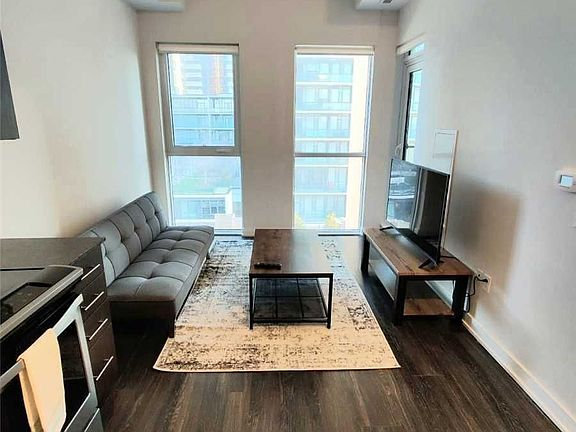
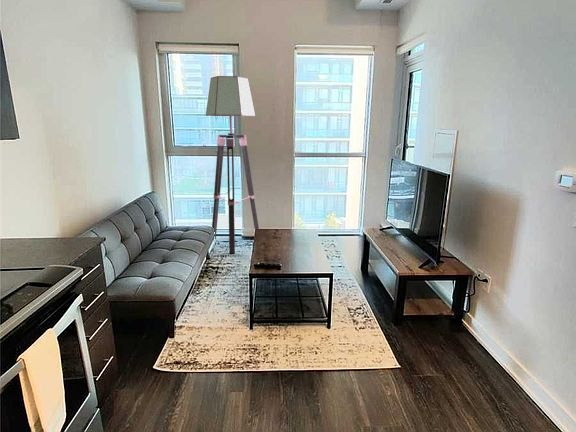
+ floor lamp (232, 165)
